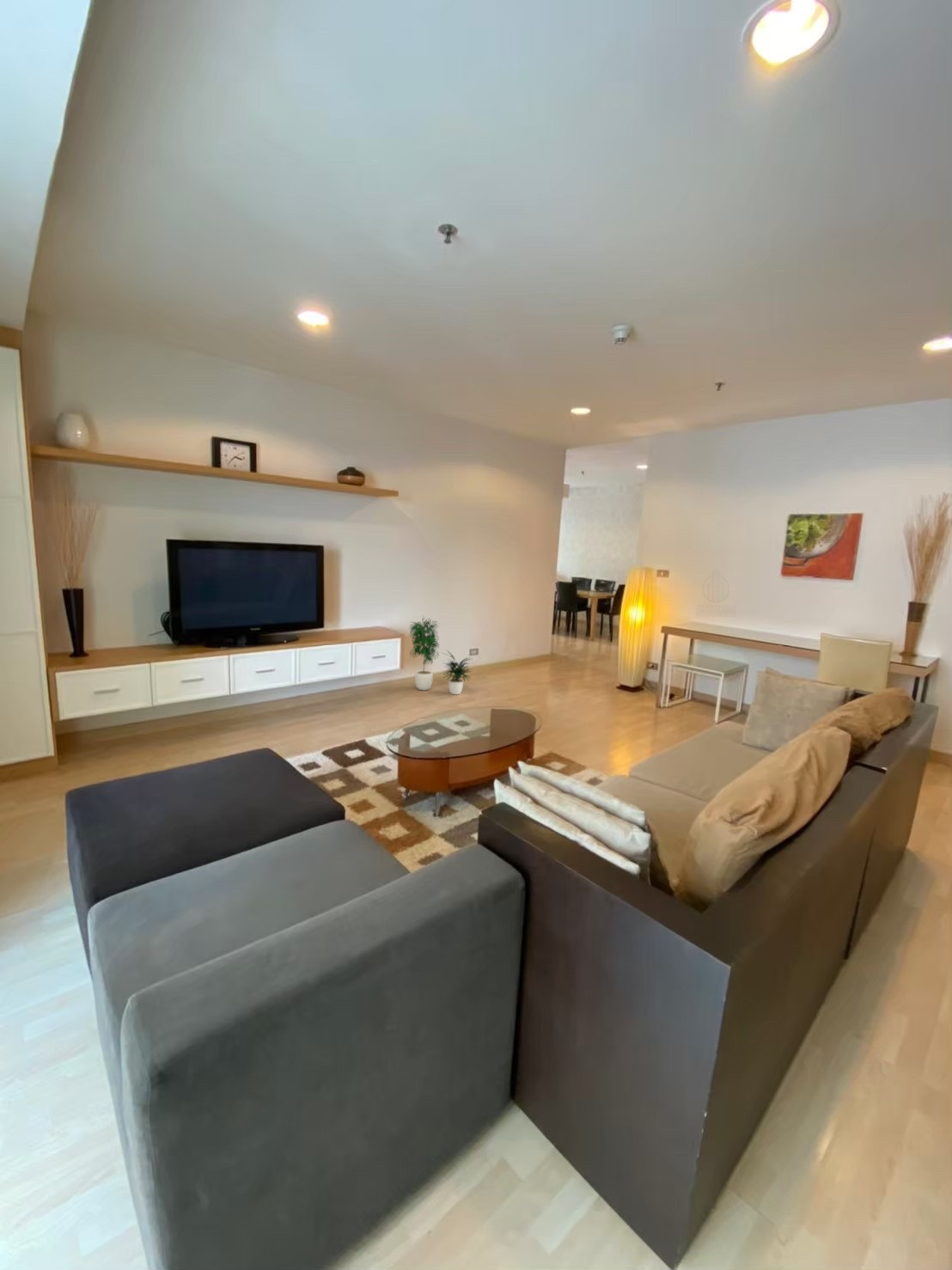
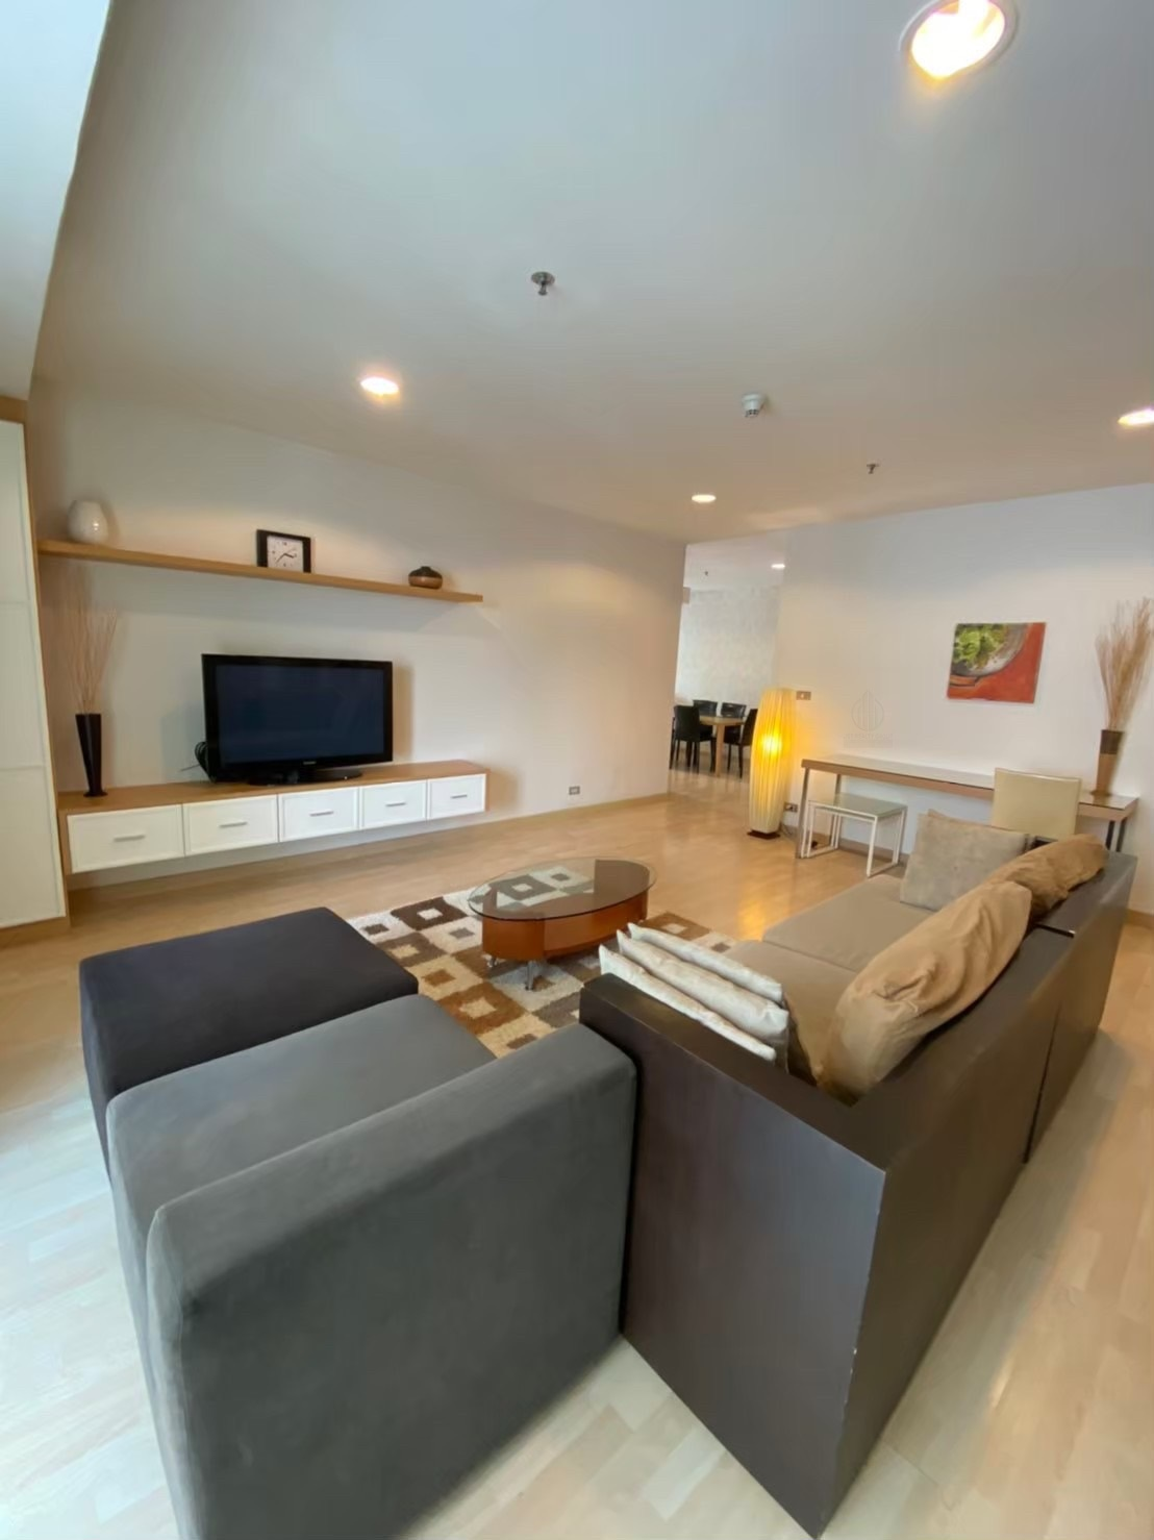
- potted plant (438, 653)
